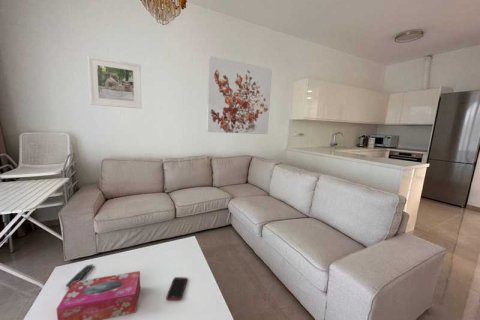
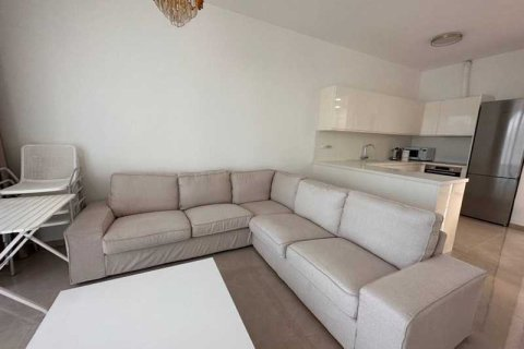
- remote control (81, 274)
- tissue box (103, 296)
- cell phone (177, 288)
- wall art (240, 99)
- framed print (116, 84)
